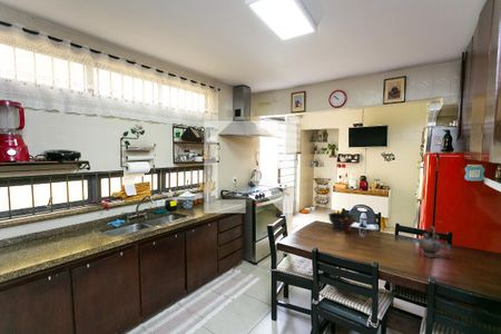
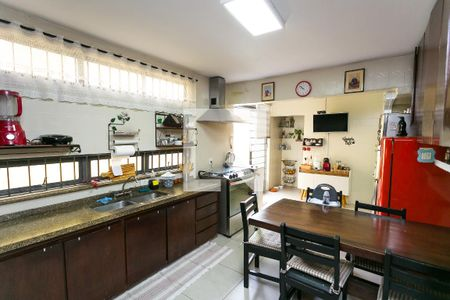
- teapot (431, 242)
- bowl (341, 223)
